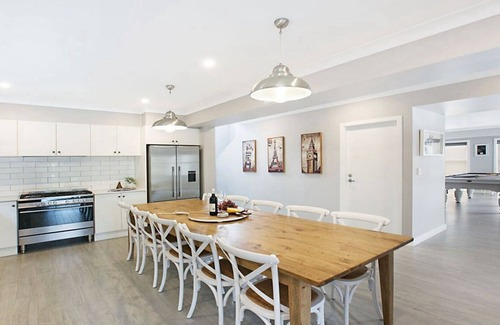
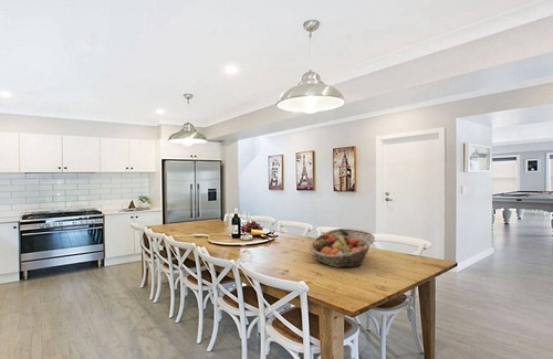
+ fruit basket (341, 246)
